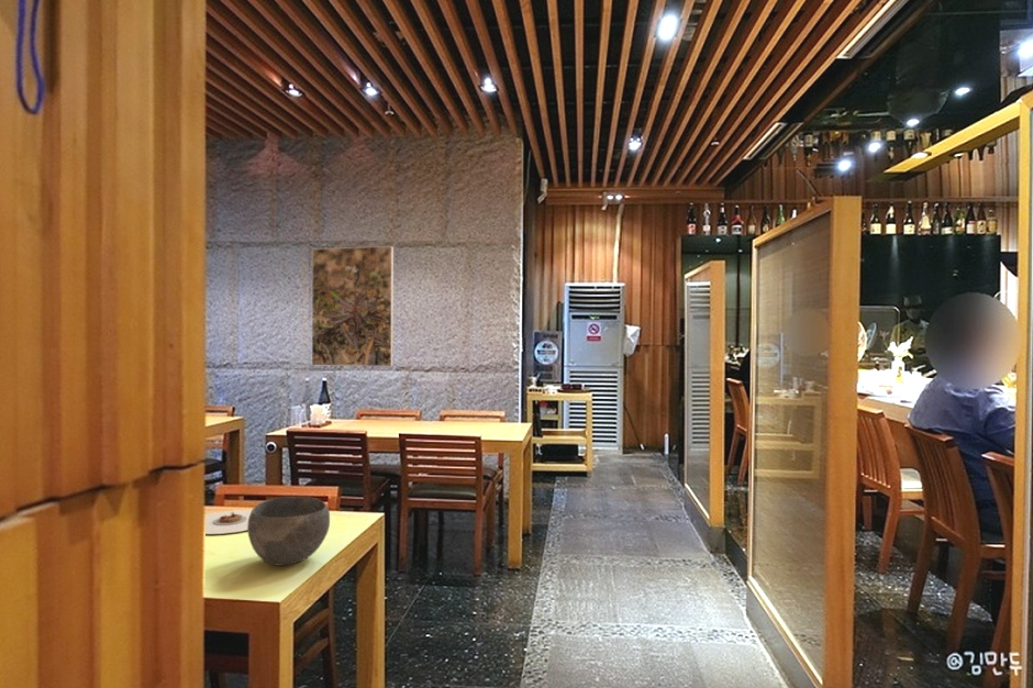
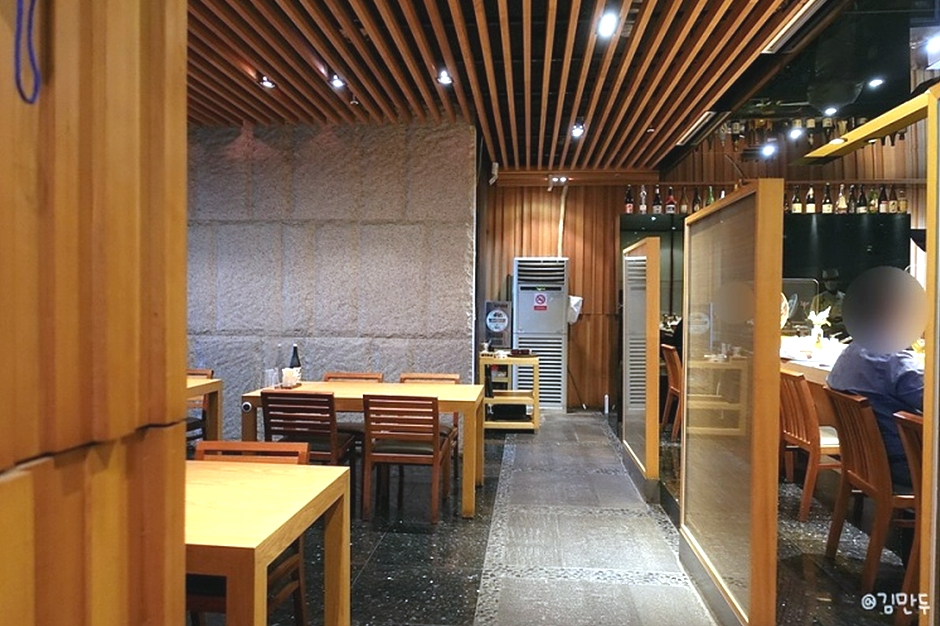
- bowl (289, 532)
- plate (230, 518)
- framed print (352, 307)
